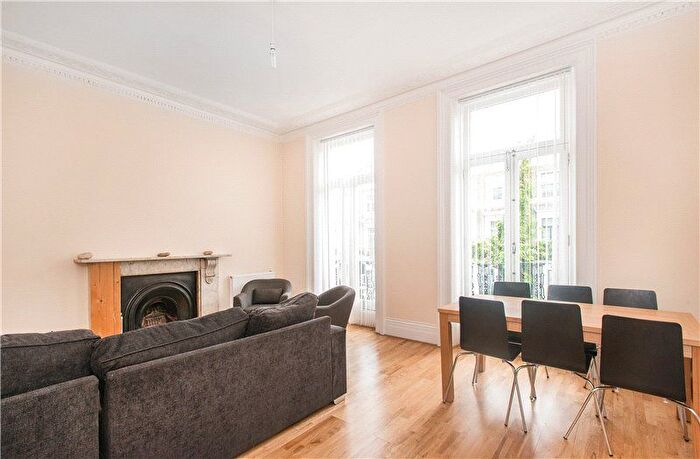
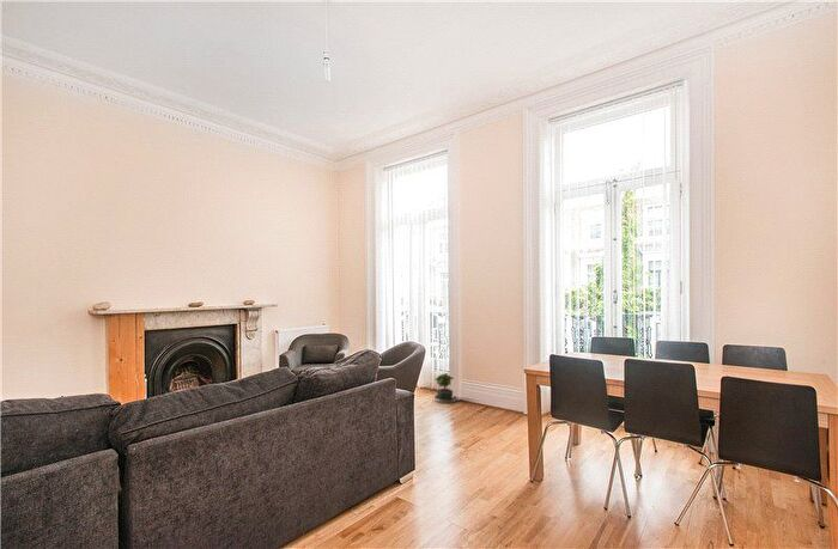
+ potted plant (443, 385)
